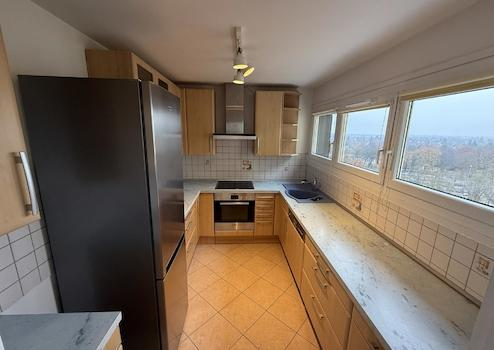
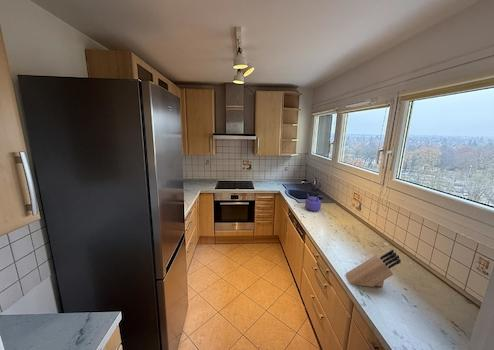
+ kettle (312, 199)
+ knife block (373, 266)
